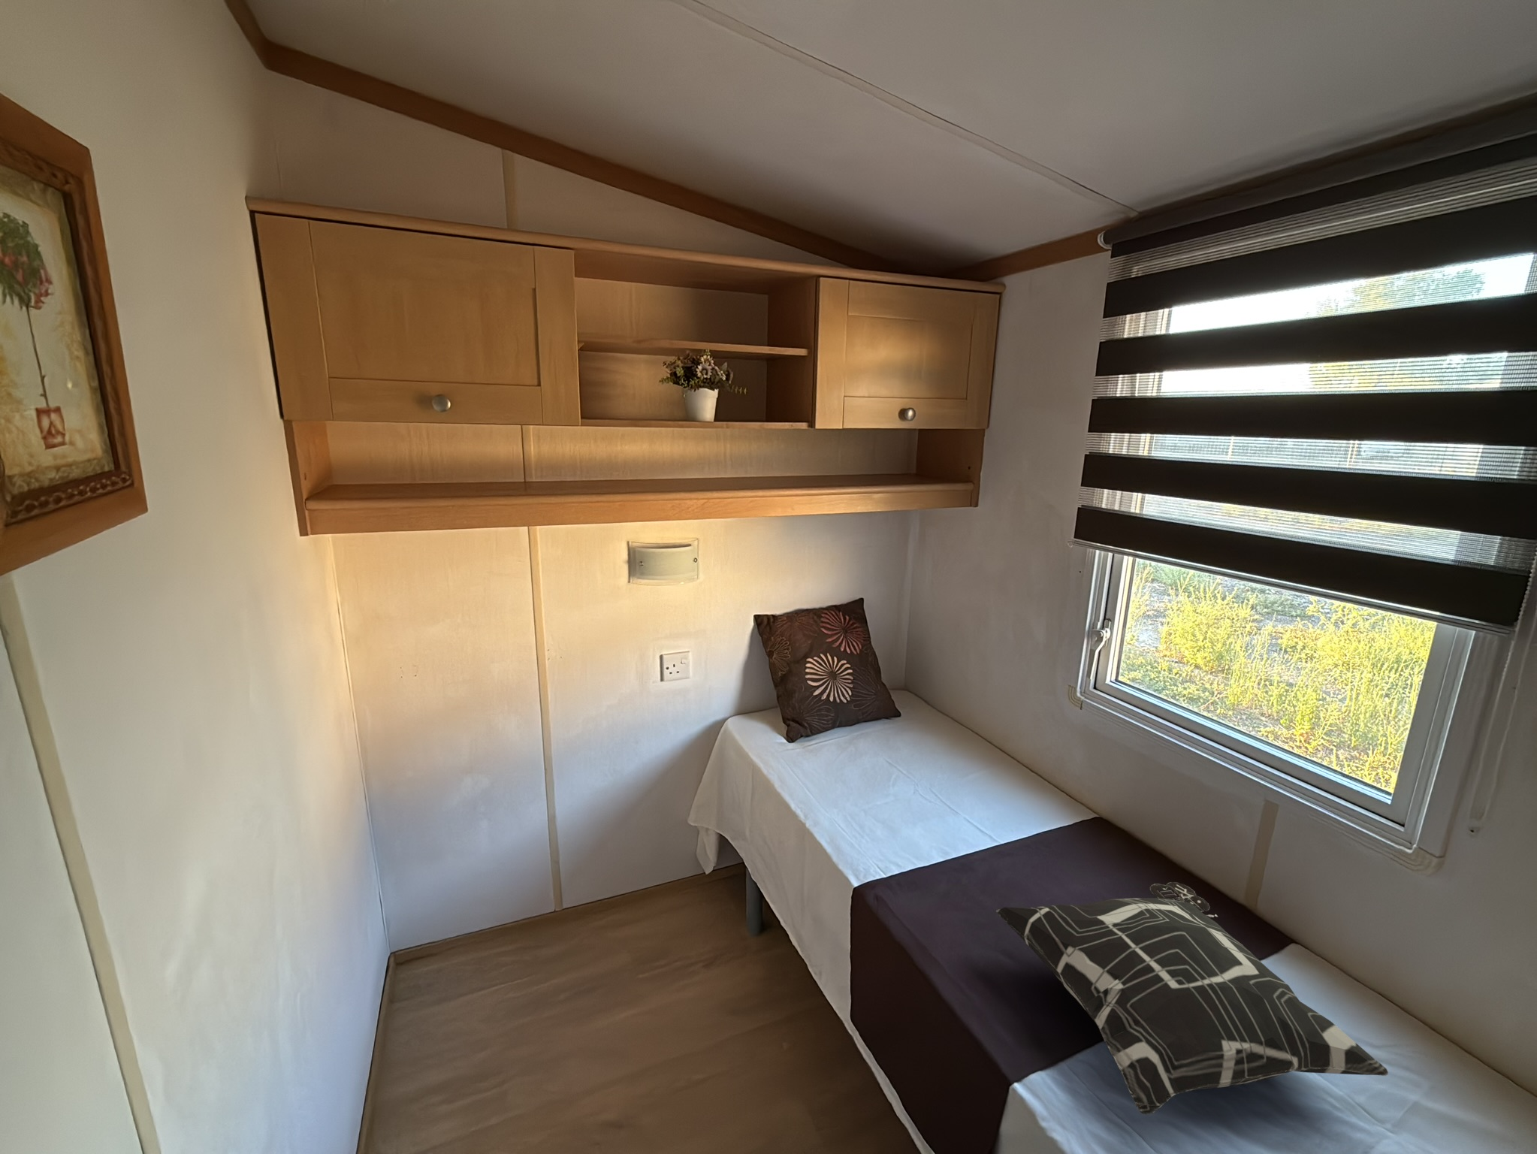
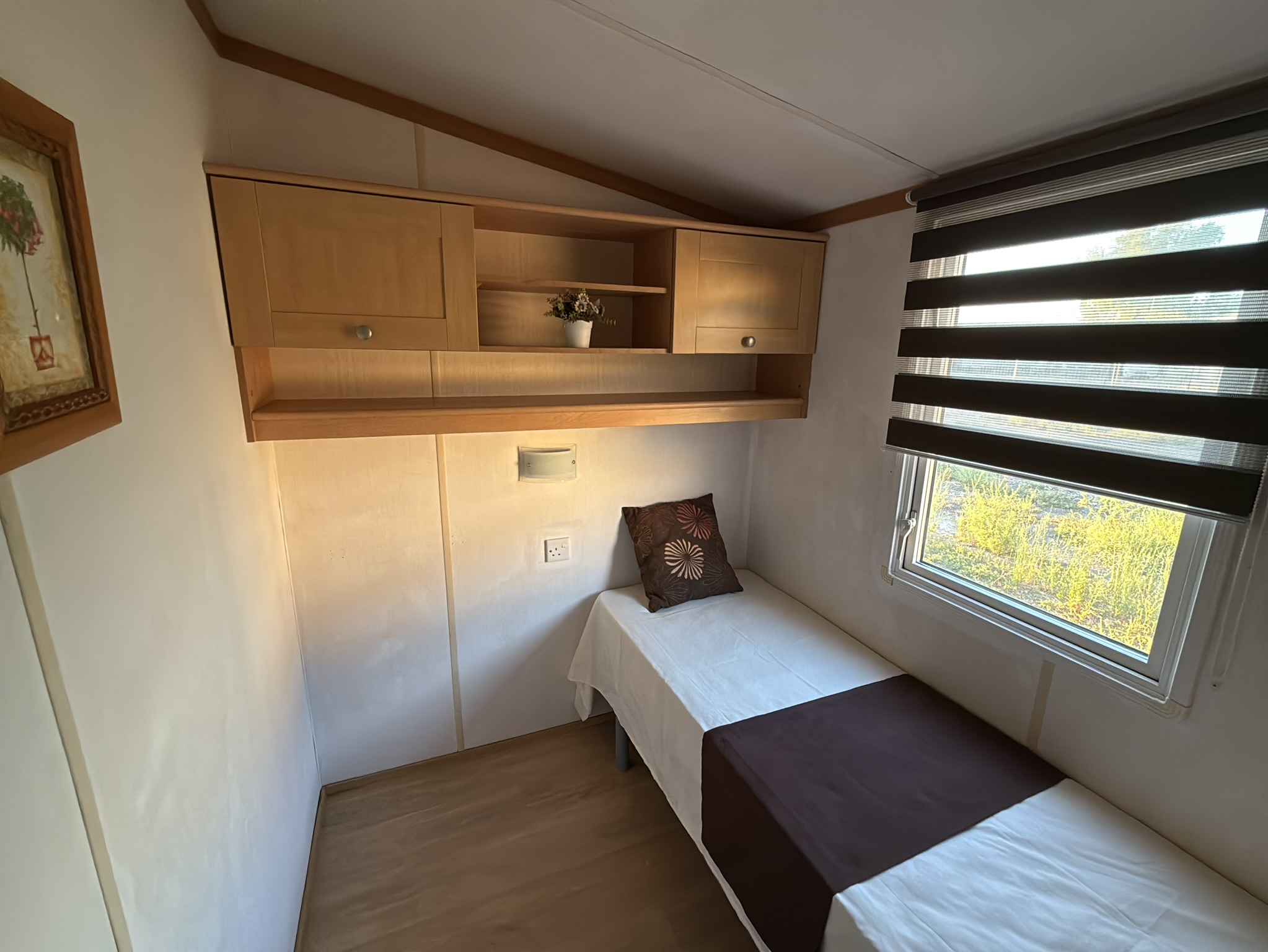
- decorative pillow (1166, 973)
